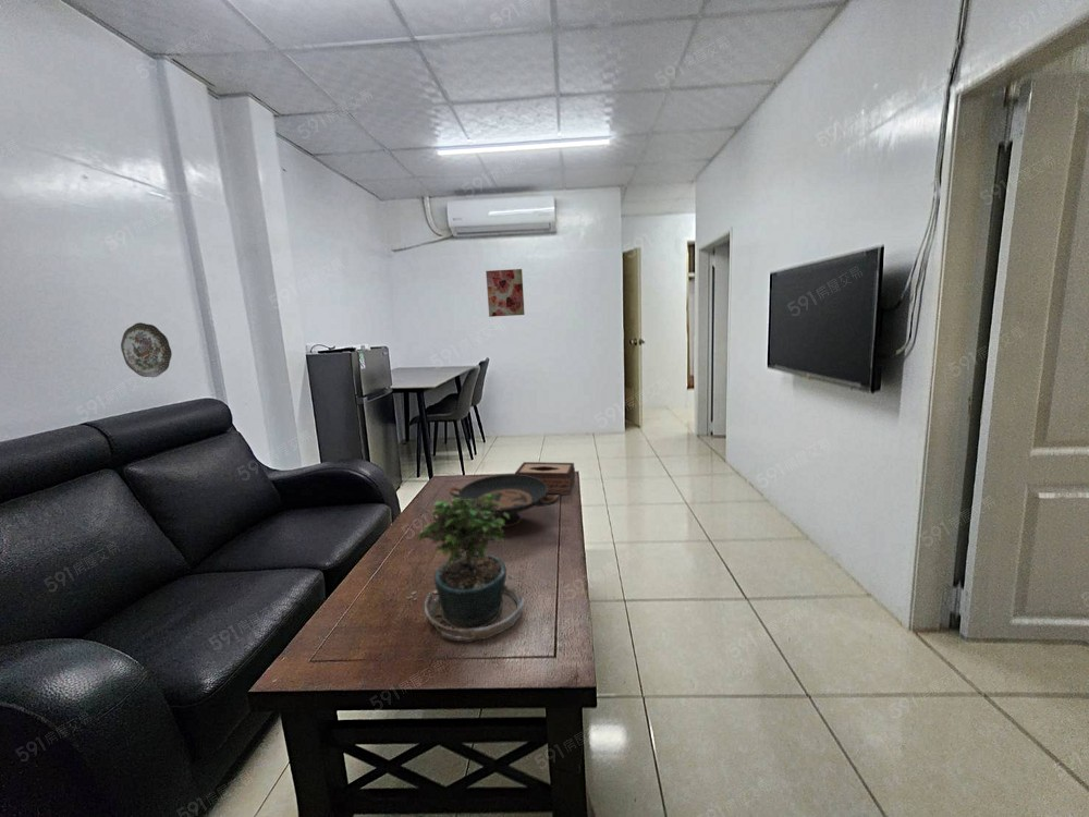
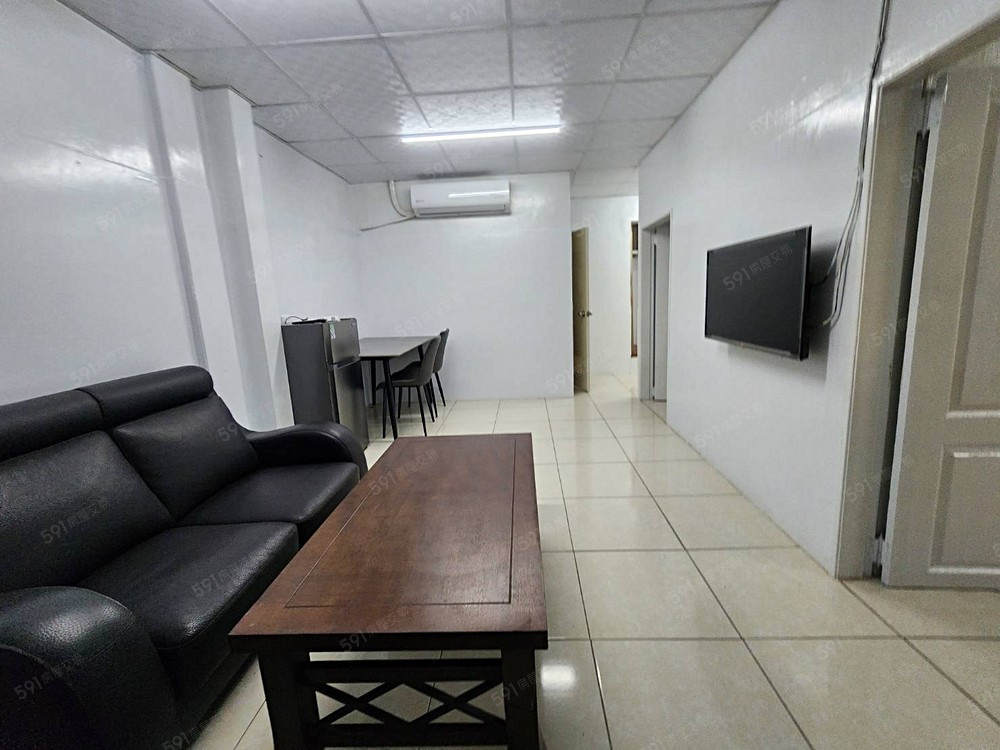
- decorative plate (145, 350)
- tissue box (546, 477)
- decorative bowl (503, 504)
- wall art (505, 293)
- potted plant (460, 551)
